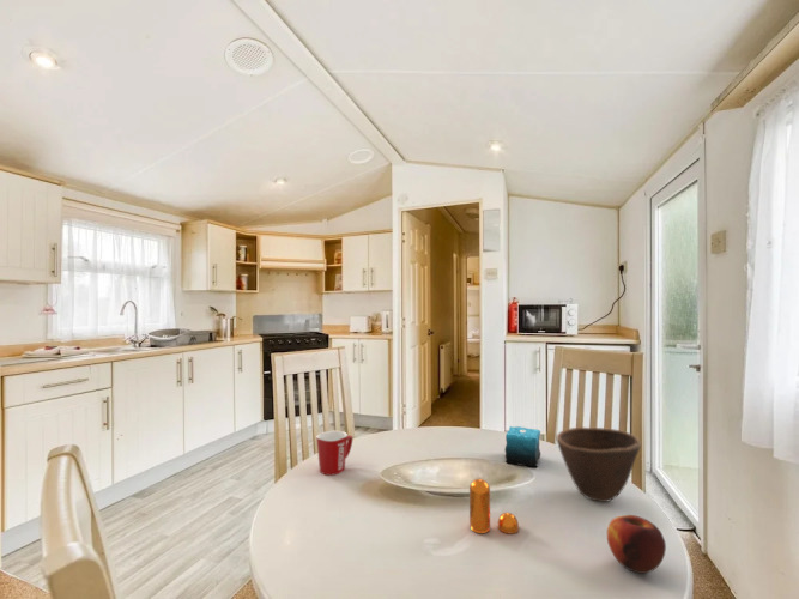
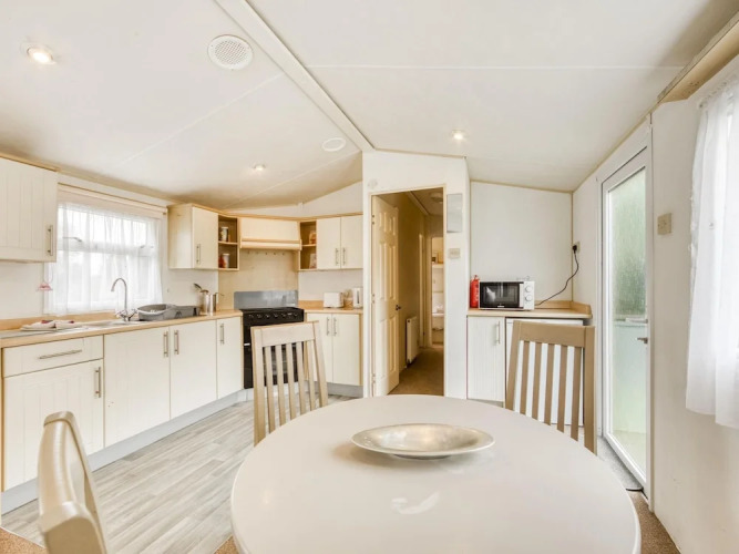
- bowl (597, 465)
- mug (337, 450)
- pepper shaker (489, 503)
- candle (522, 440)
- apple (635, 543)
